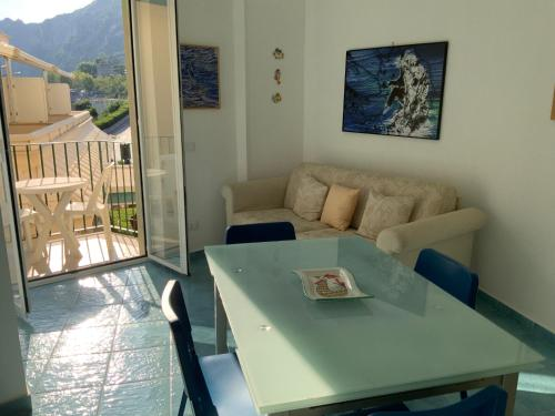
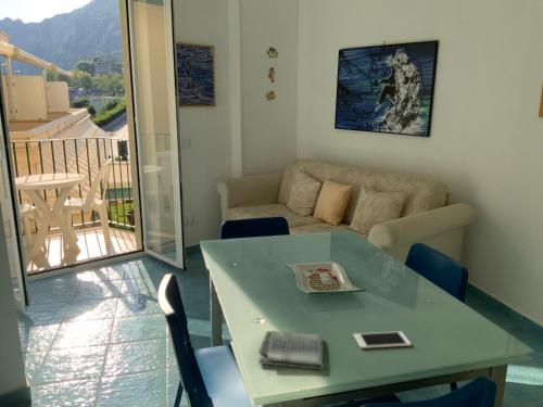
+ dish towel (291, 346)
+ cell phone (381, 340)
